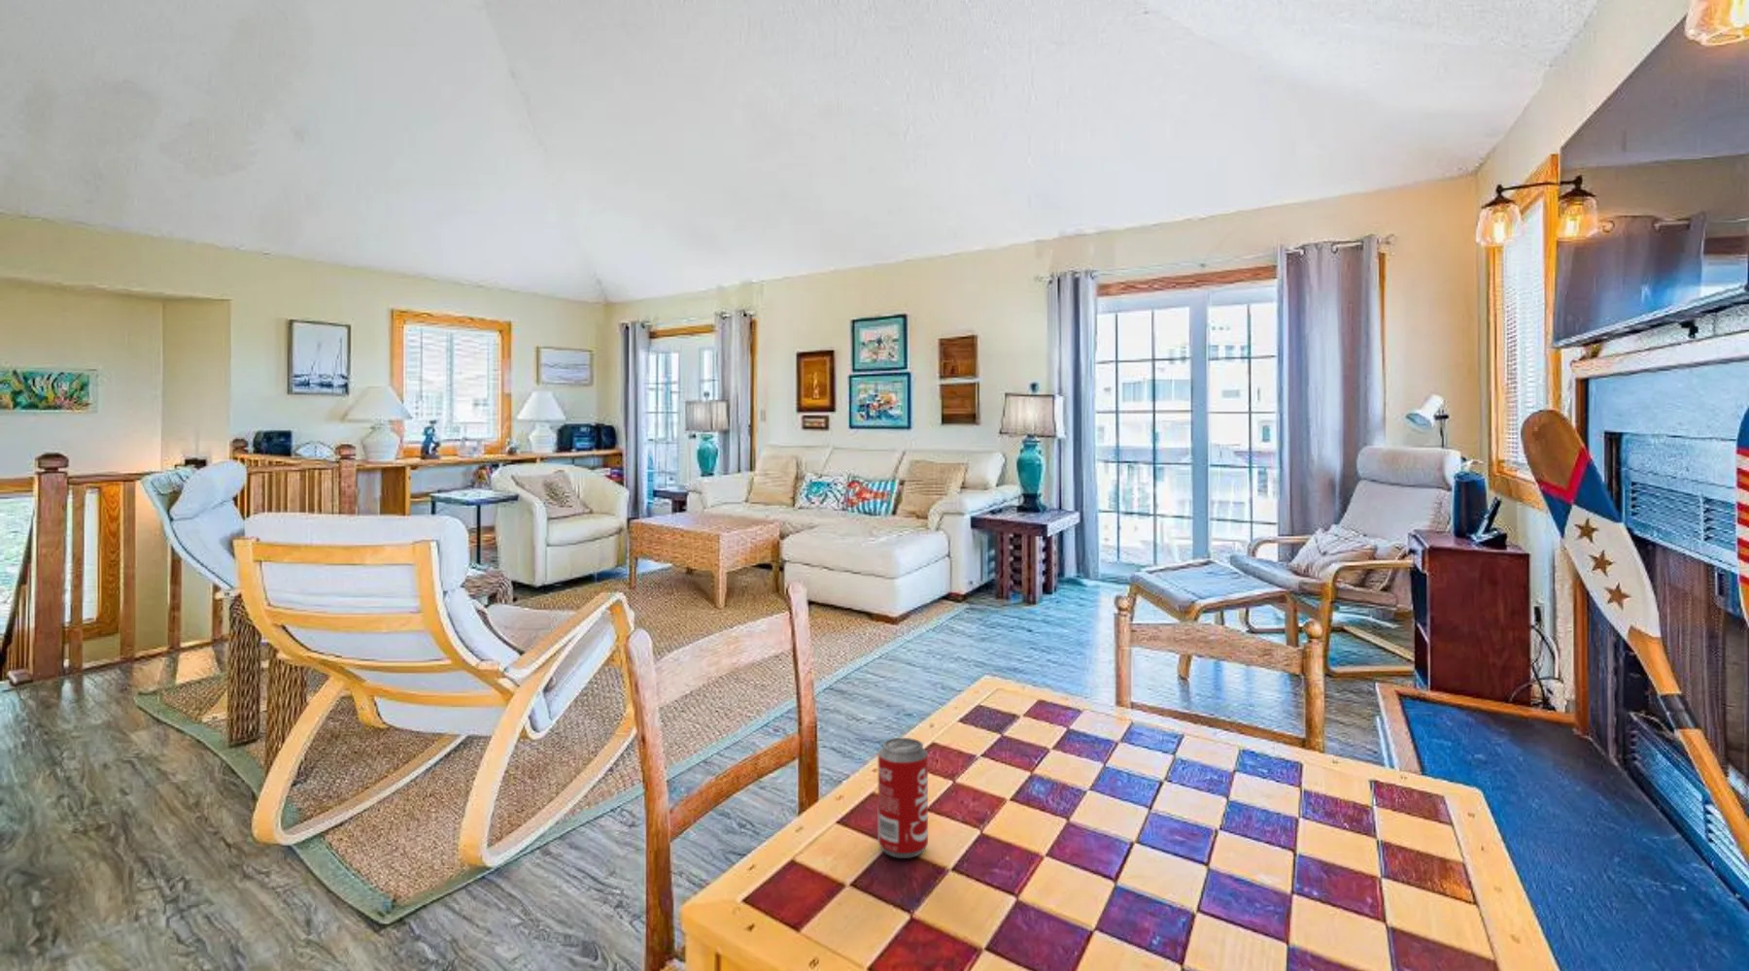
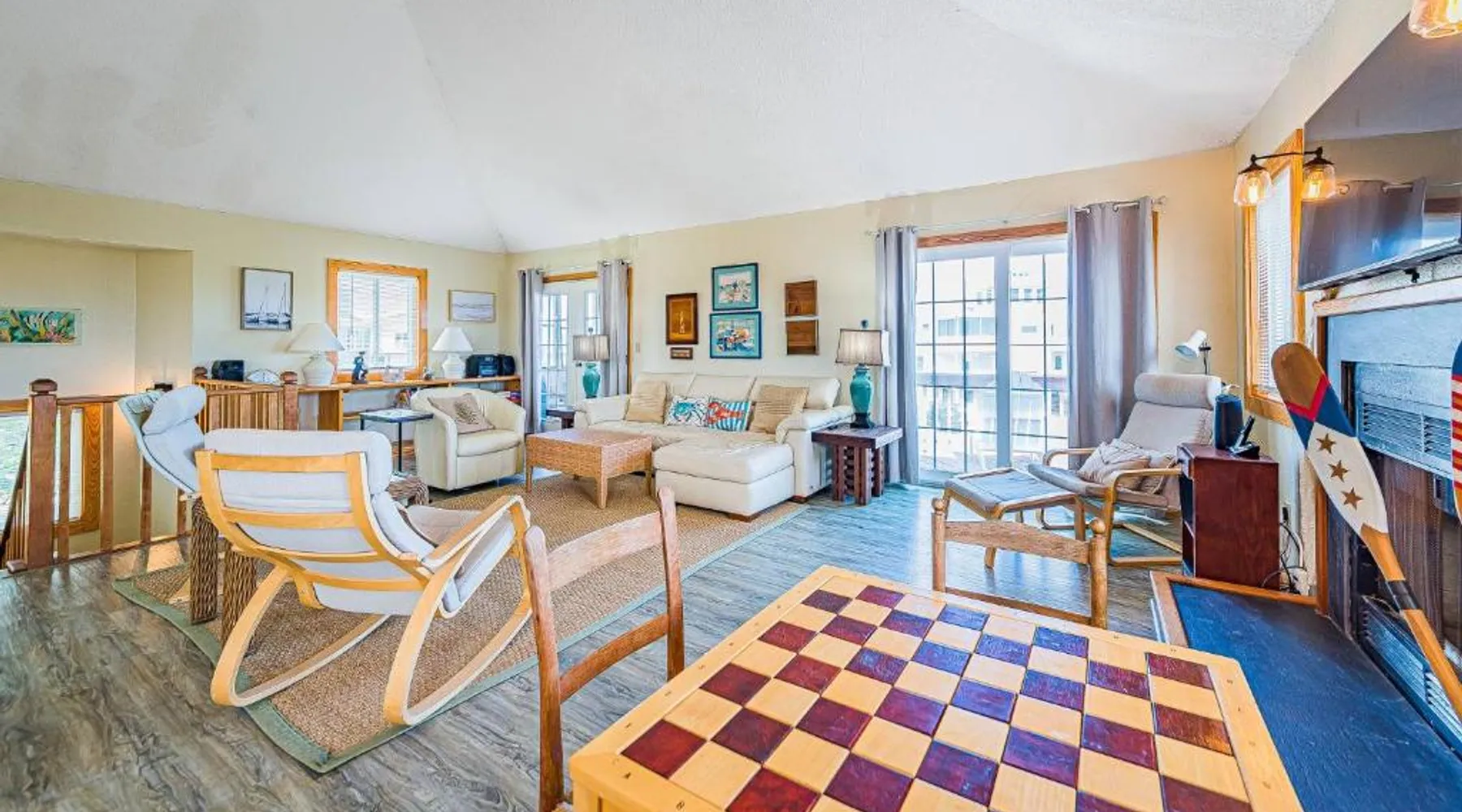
- beverage can (903, 795)
